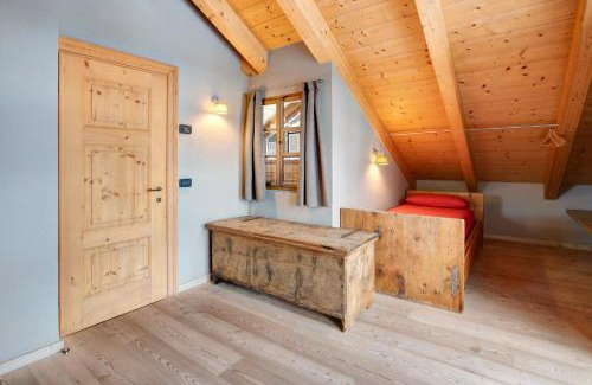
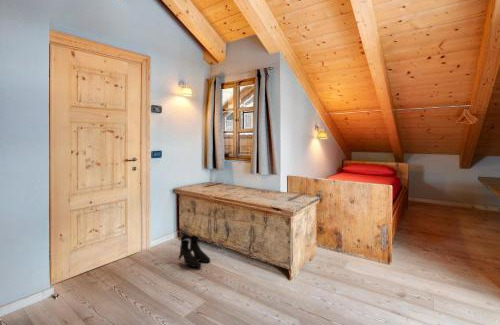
+ boots (194, 250)
